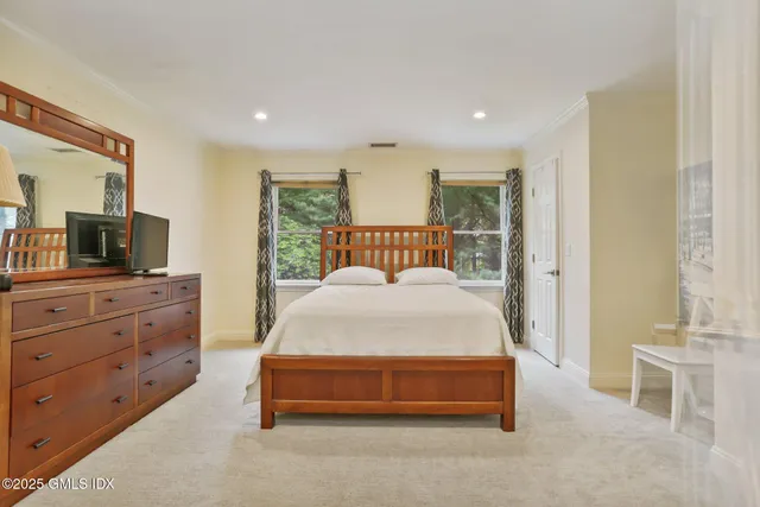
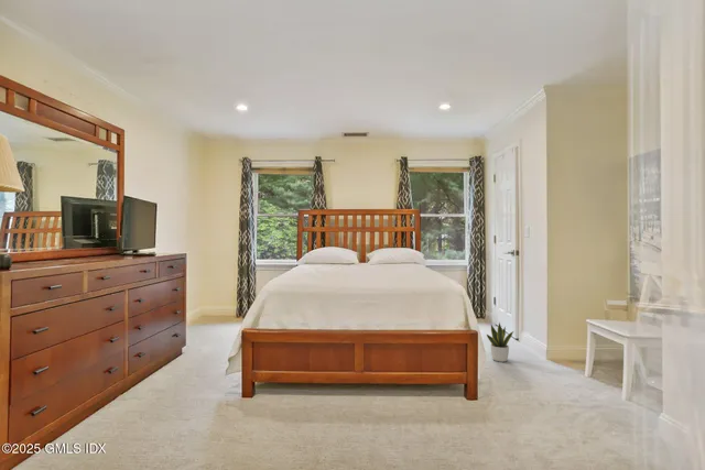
+ potted plant (500, 340)
